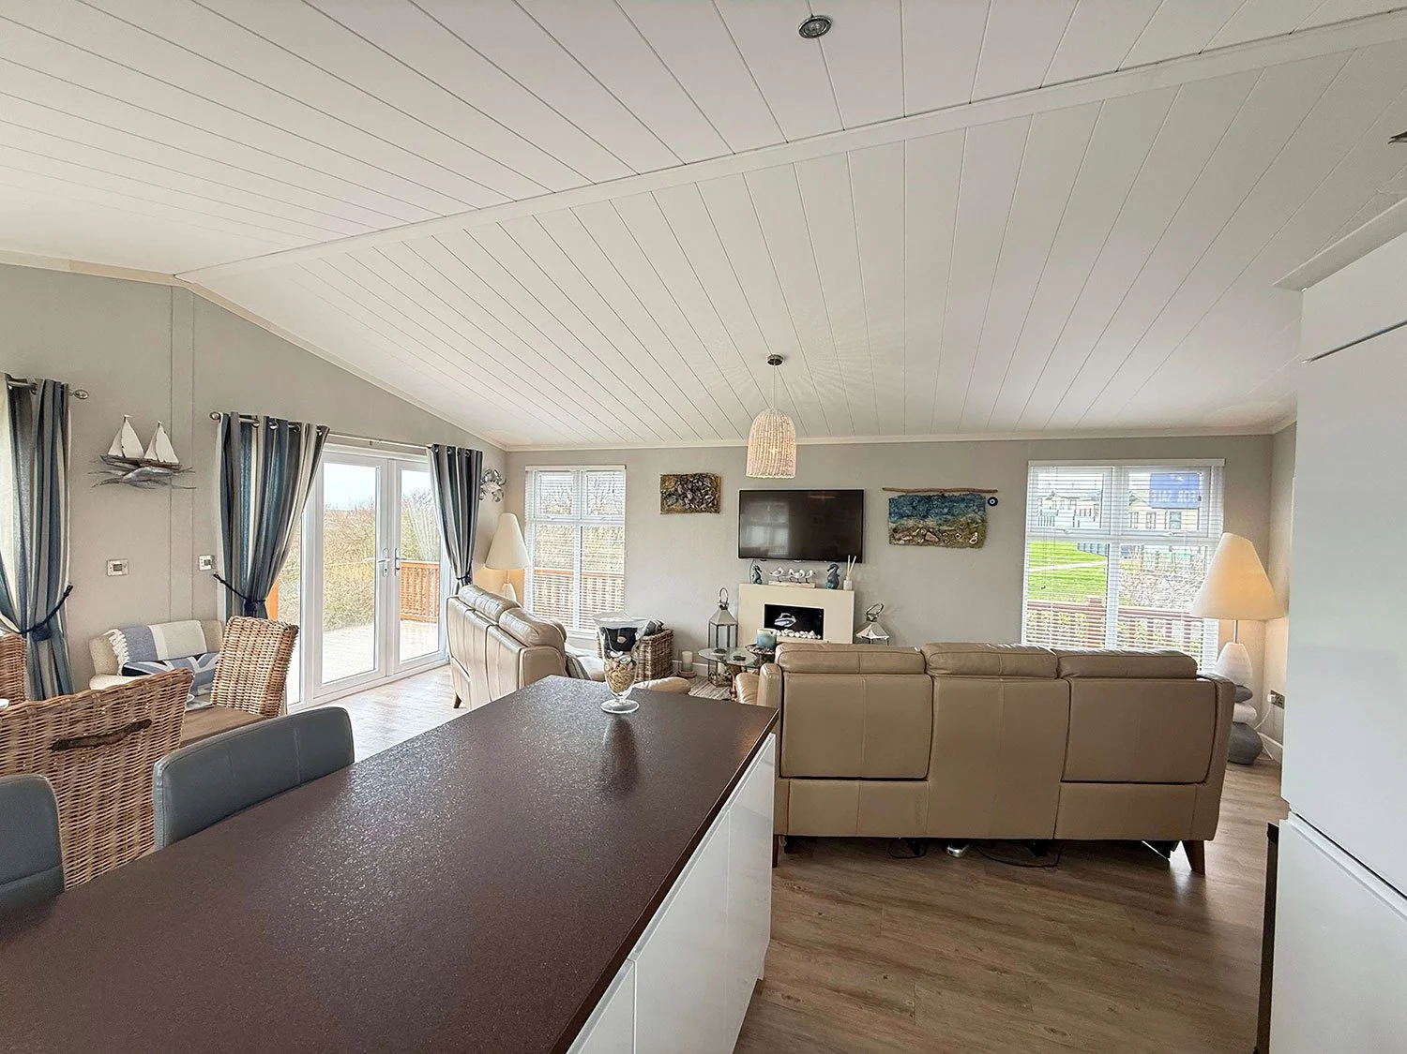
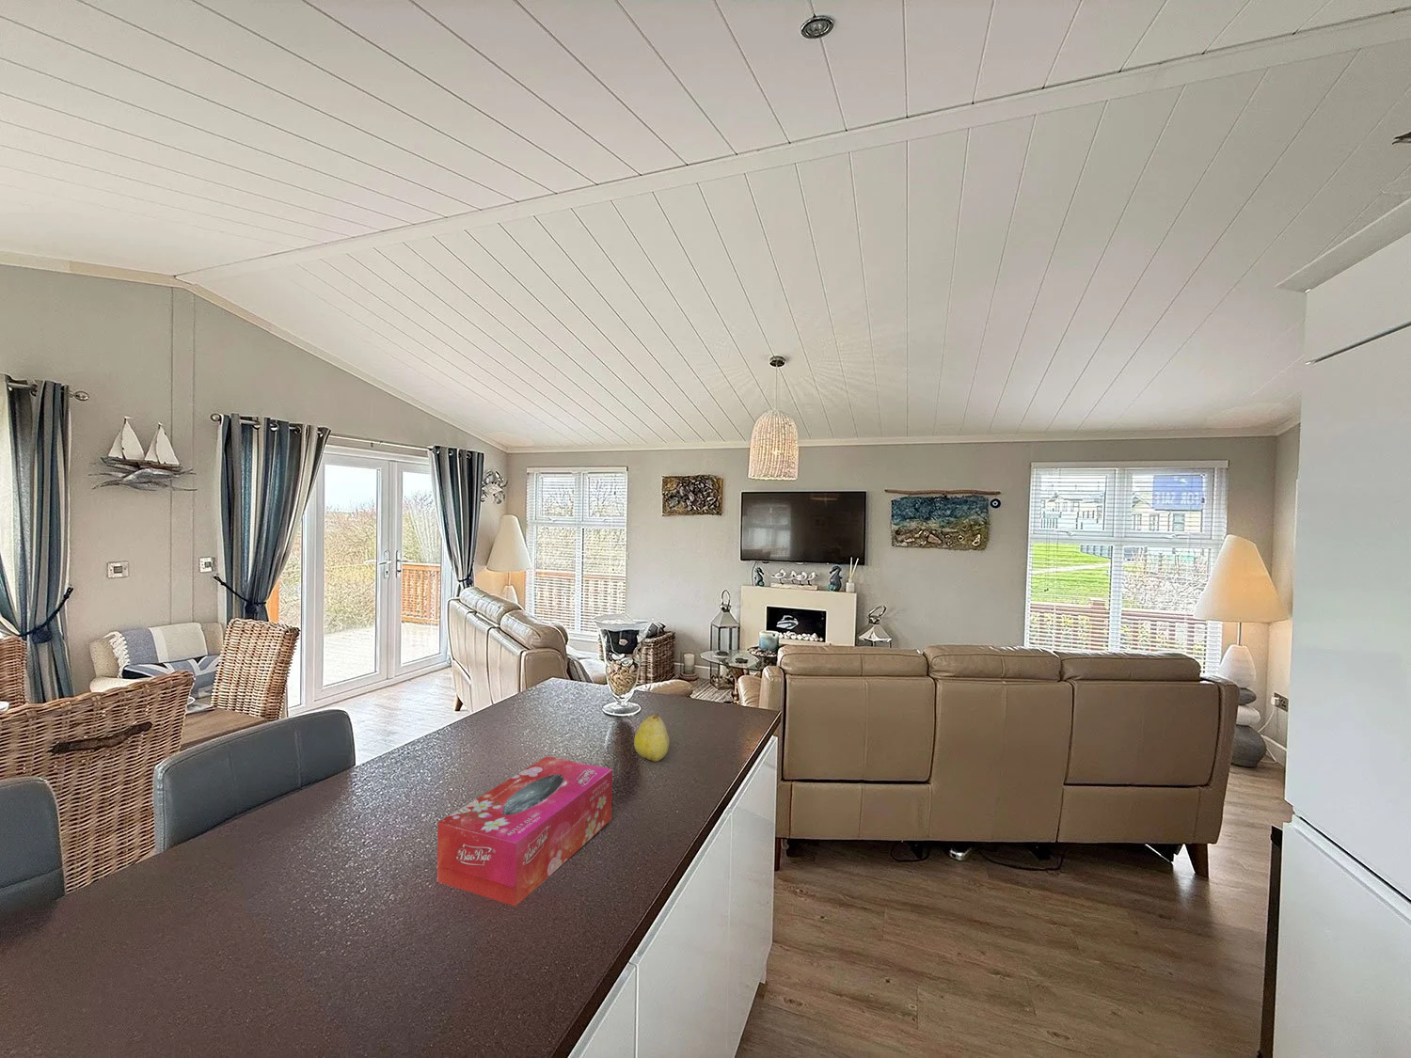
+ tissue box (533, 820)
+ fruit (651, 736)
